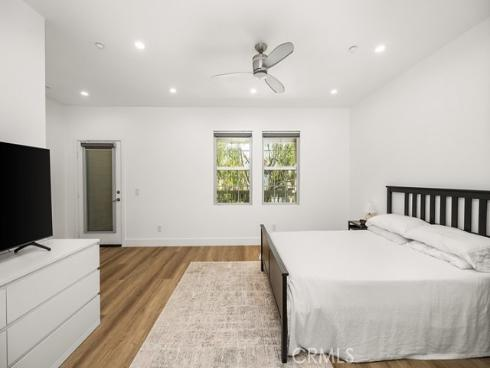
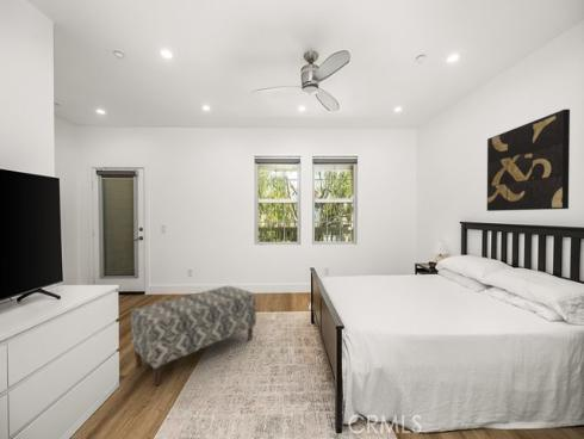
+ wall art (521, 168)
+ bench (199, 326)
